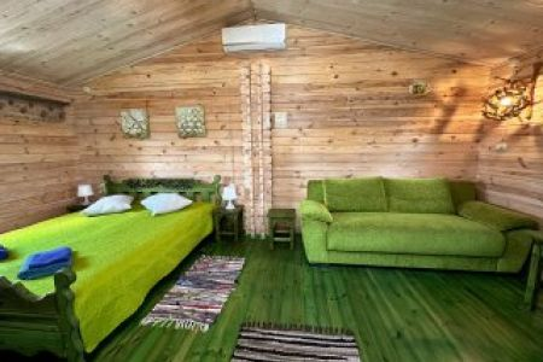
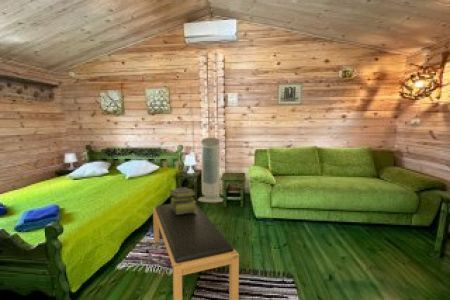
+ air purifier (210, 169)
+ wall art (289, 94)
+ stack of books (181, 199)
+ bench (187, 243)
